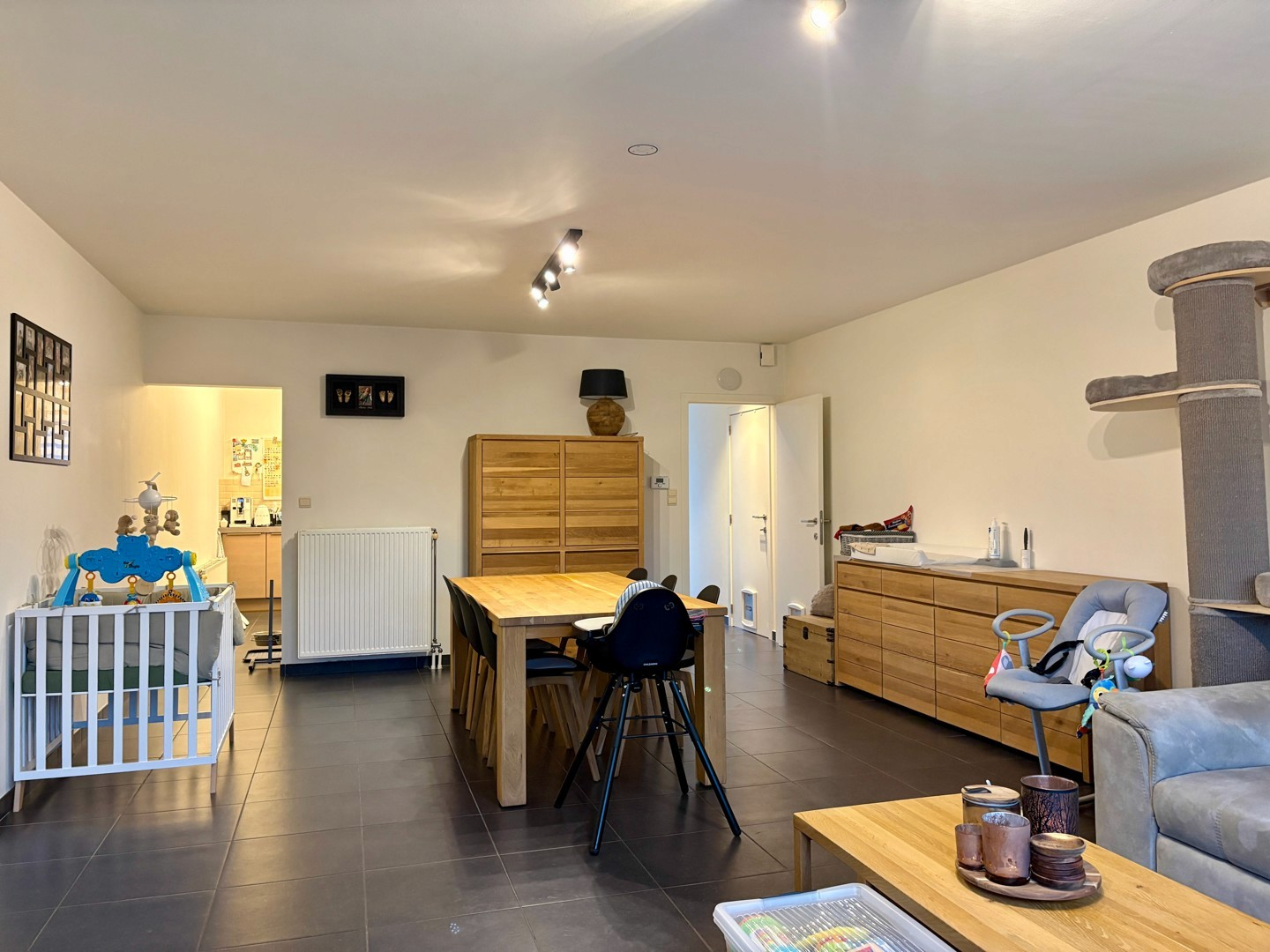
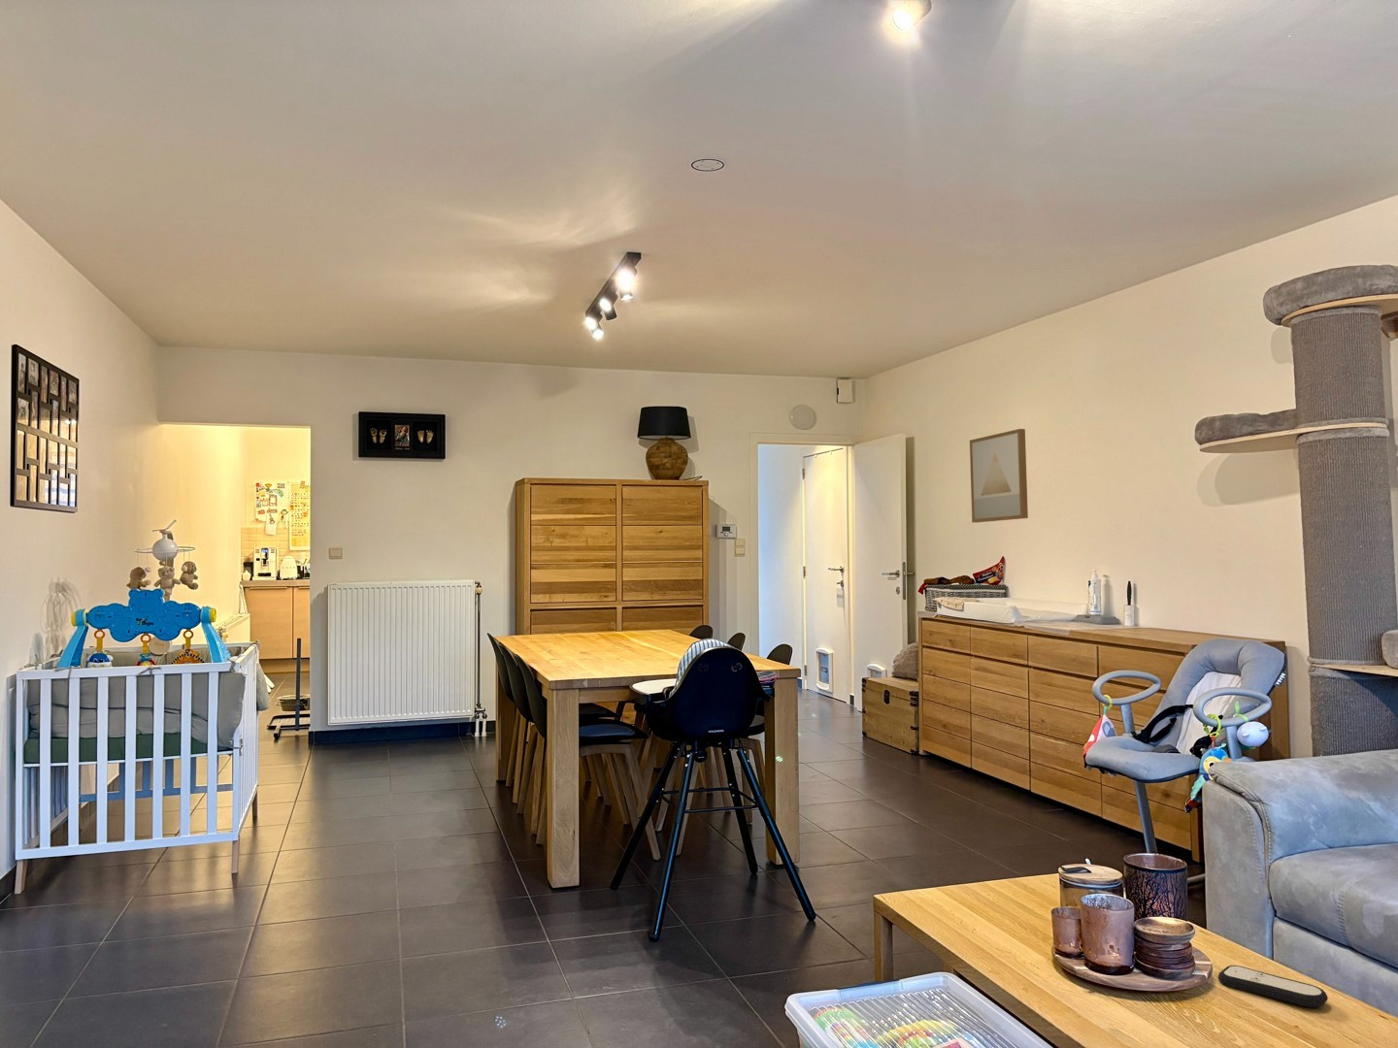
+ remote control (1271, 985)
+ wall art (997, 478)
